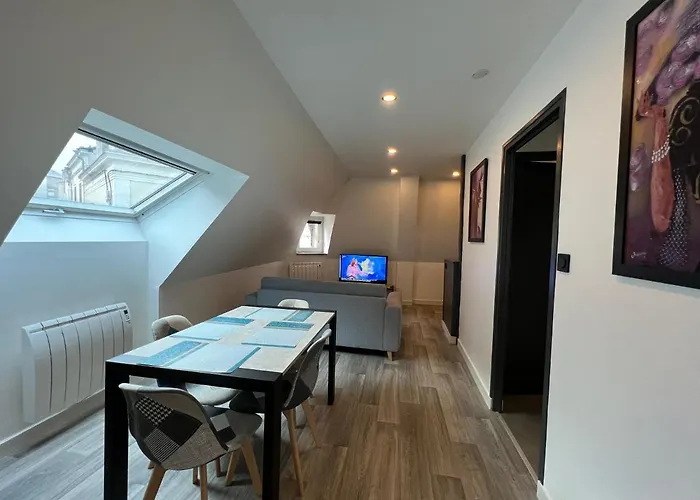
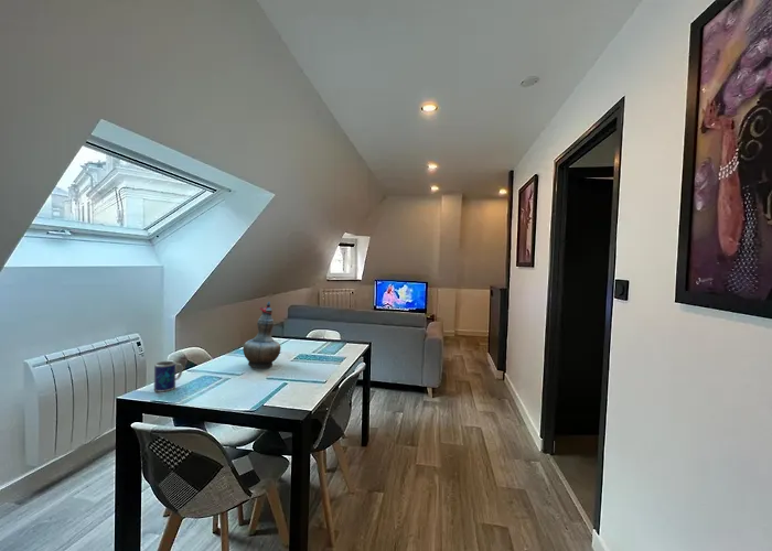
+ decorative vase (262, 334)
+ mug (169, 375)
